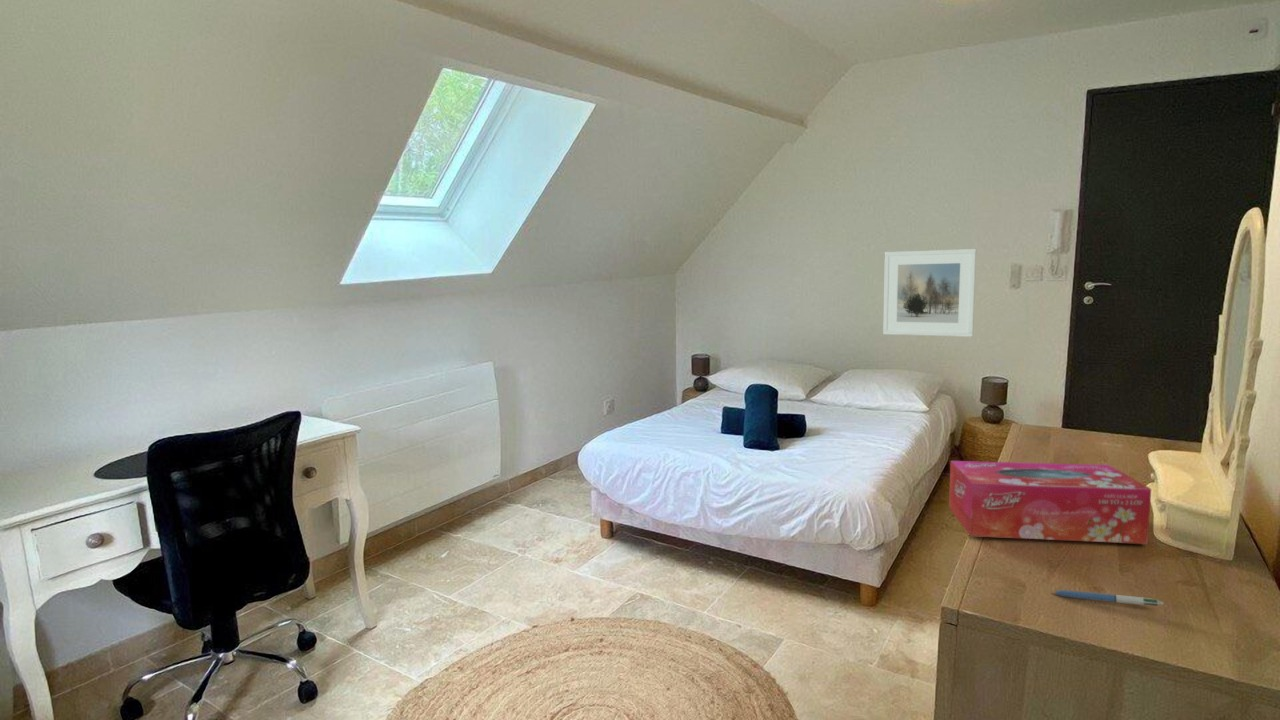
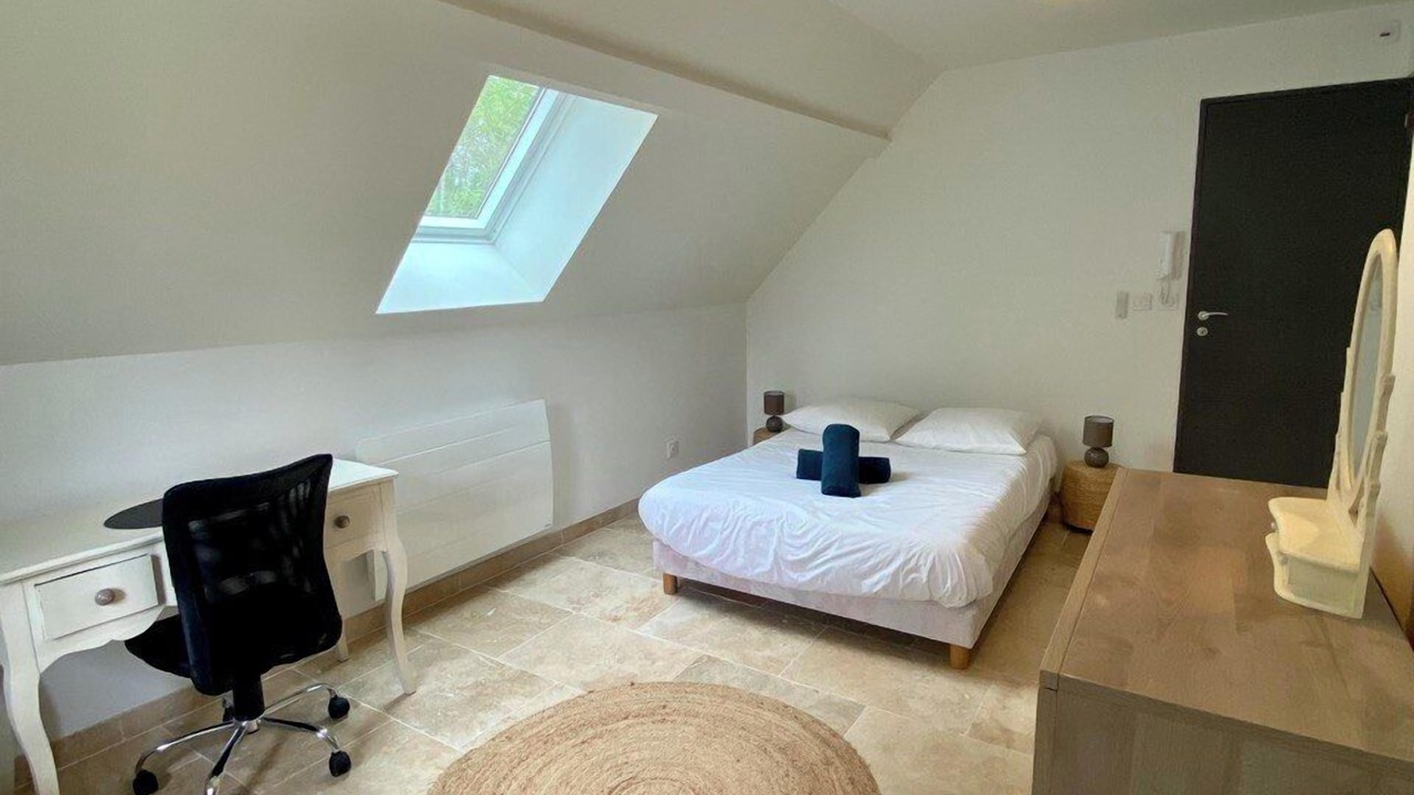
- pen (1106, 596)
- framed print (927, 293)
- tissue box (1041, 499)
